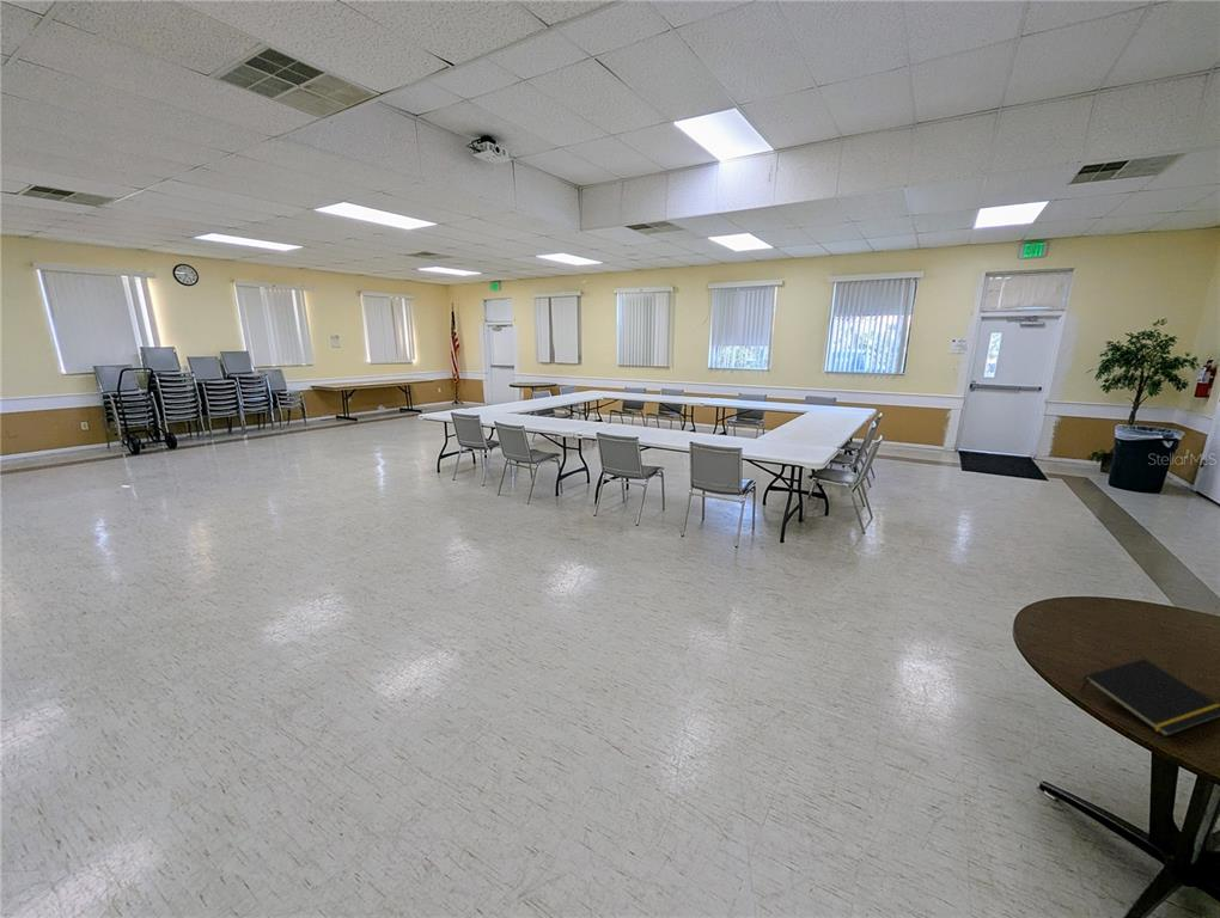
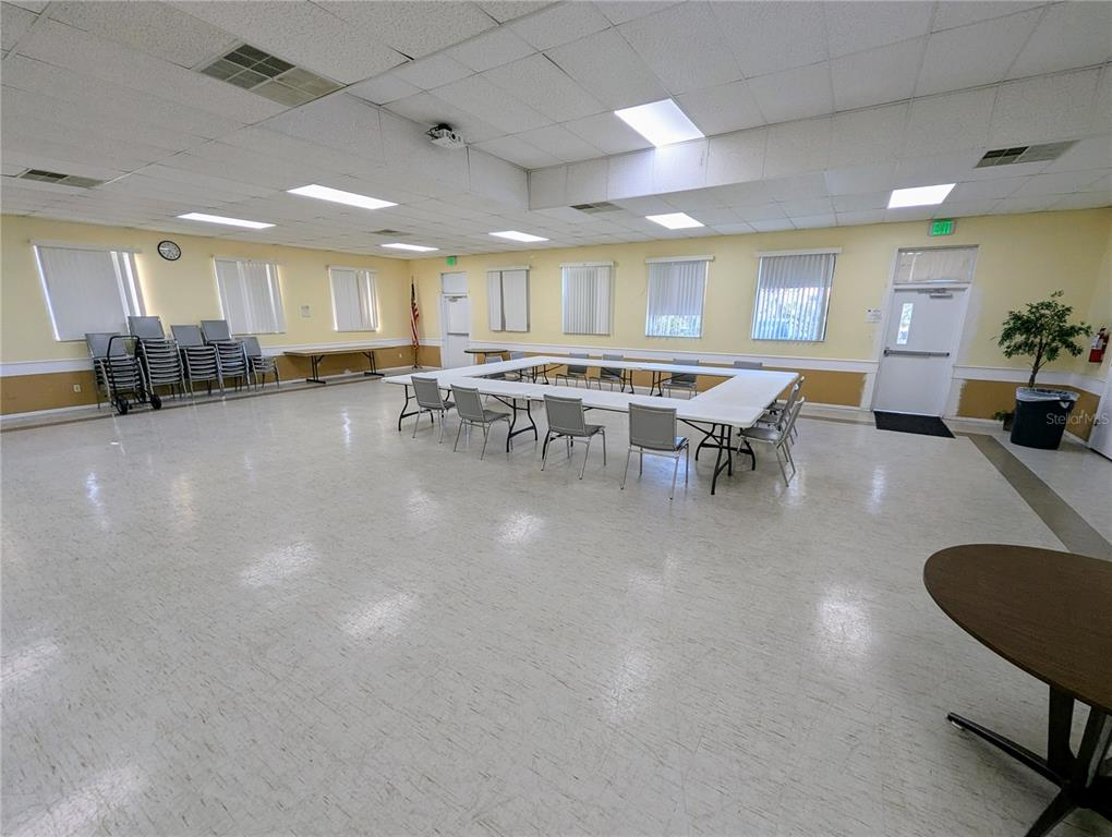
- notepad (1153, 694)
